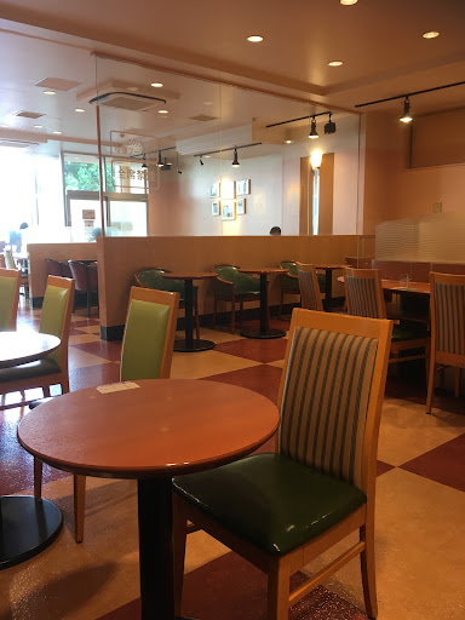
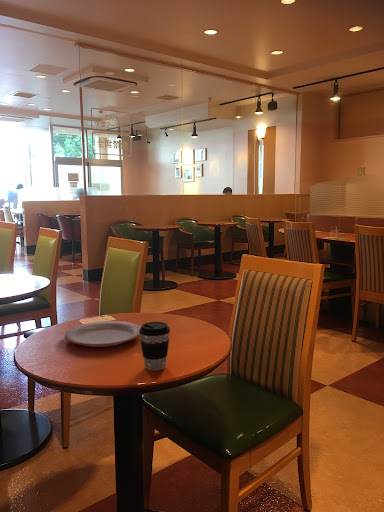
+ coffee cup (155, 346)
+ plate (104, 334)
